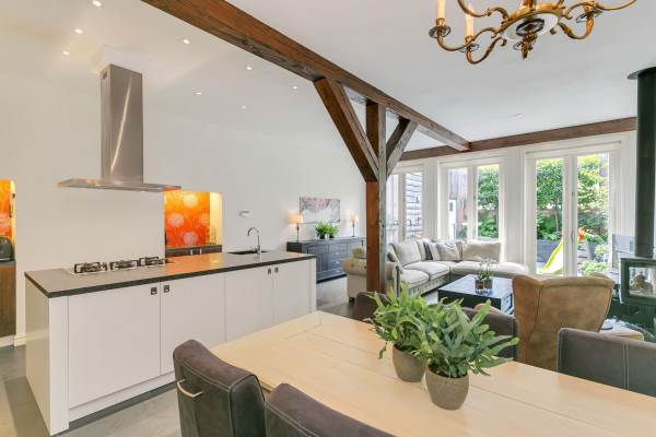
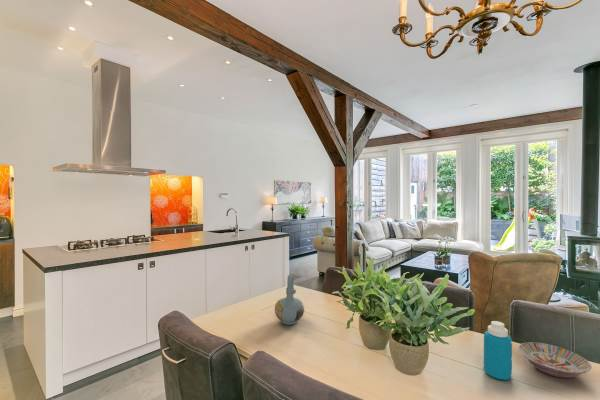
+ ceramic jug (289, 297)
+ bottle (497, 348)
+ bowl (552, 362)
